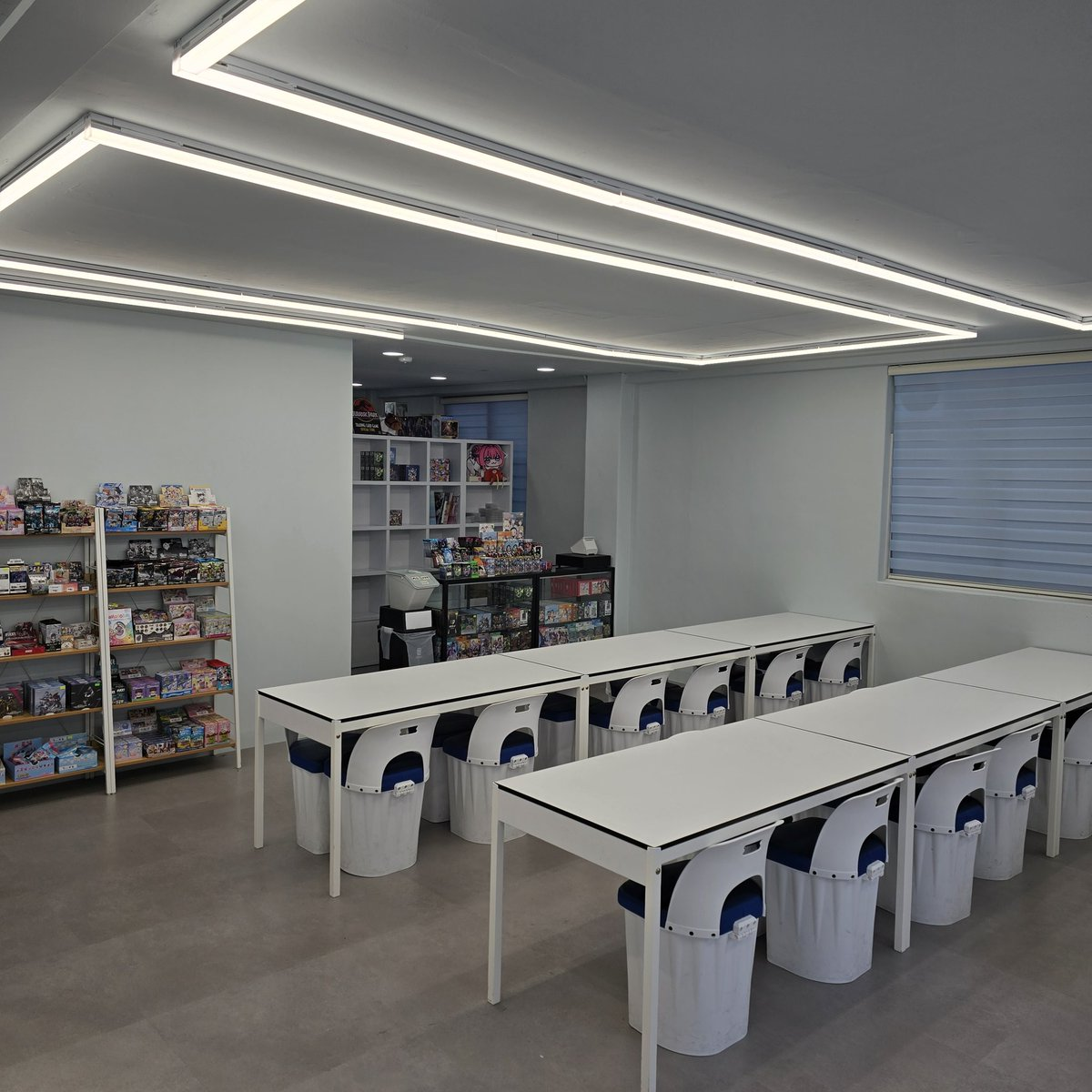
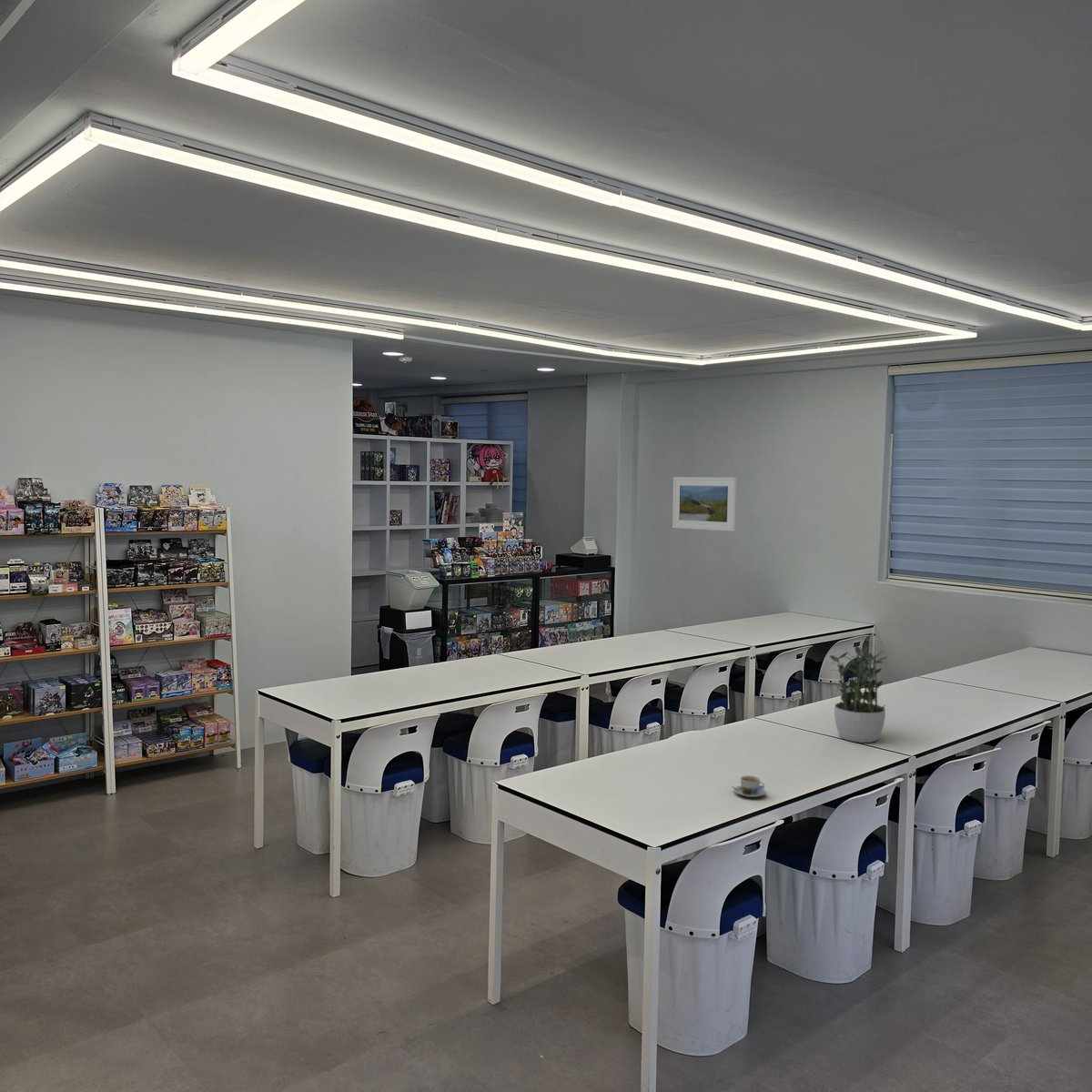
+ potted plant (856, 691)
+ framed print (703, 503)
+ coffee cup (751, 786)
